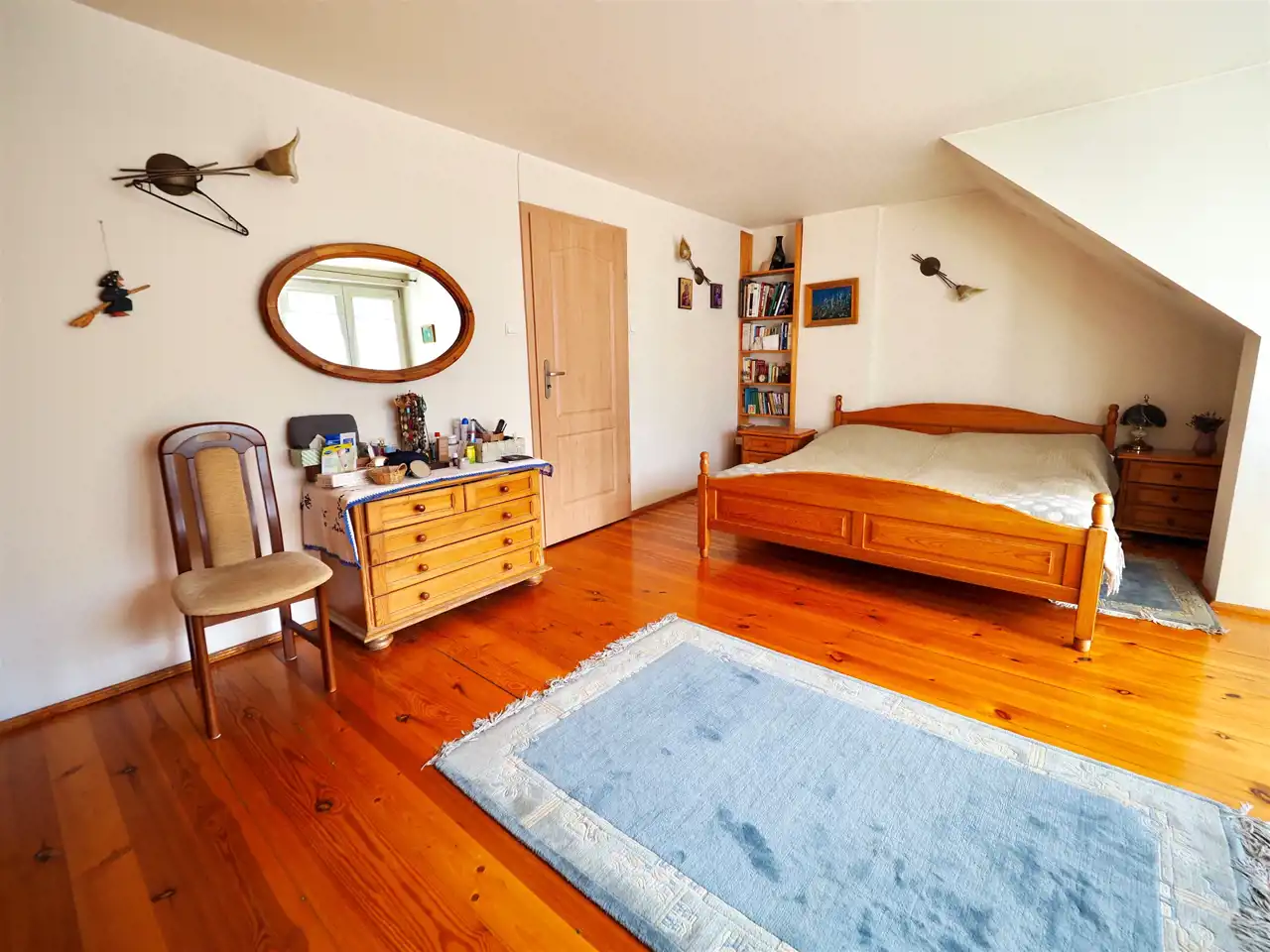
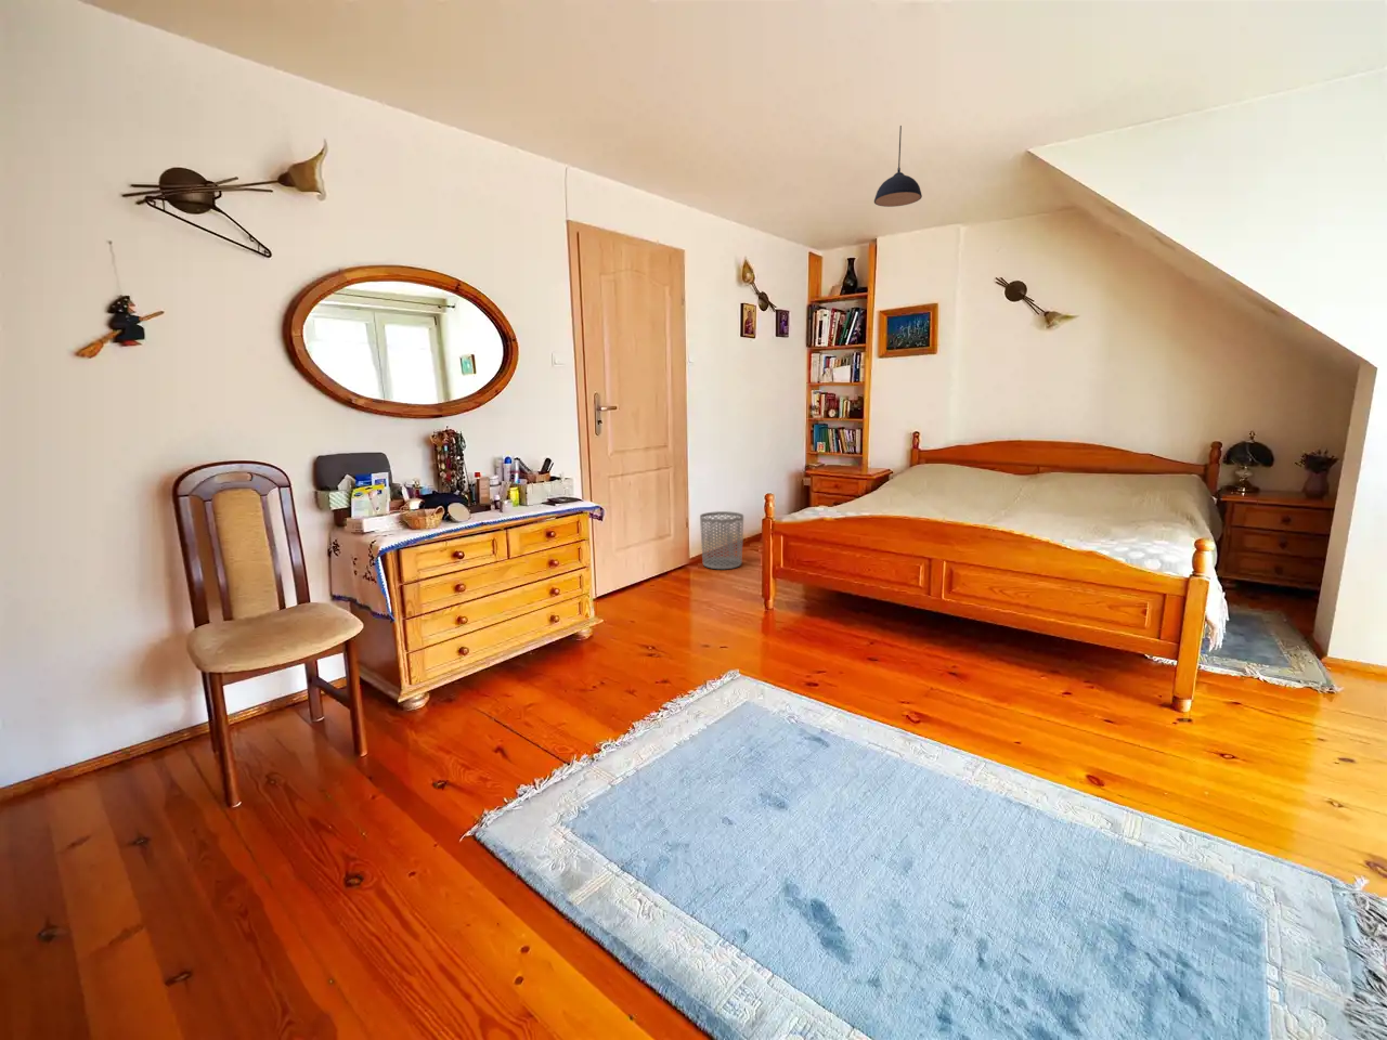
+ waste bin (722, 540)
+ pendant light (899, 163)
